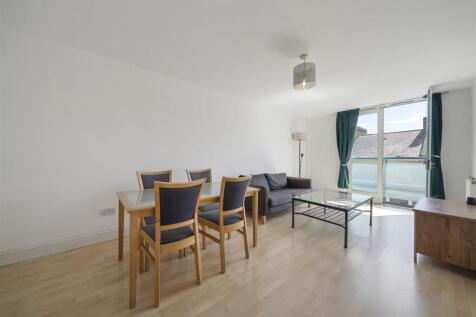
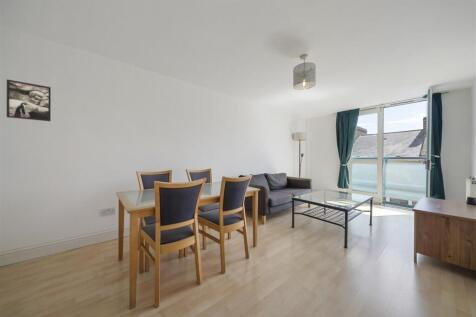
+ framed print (29, 101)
